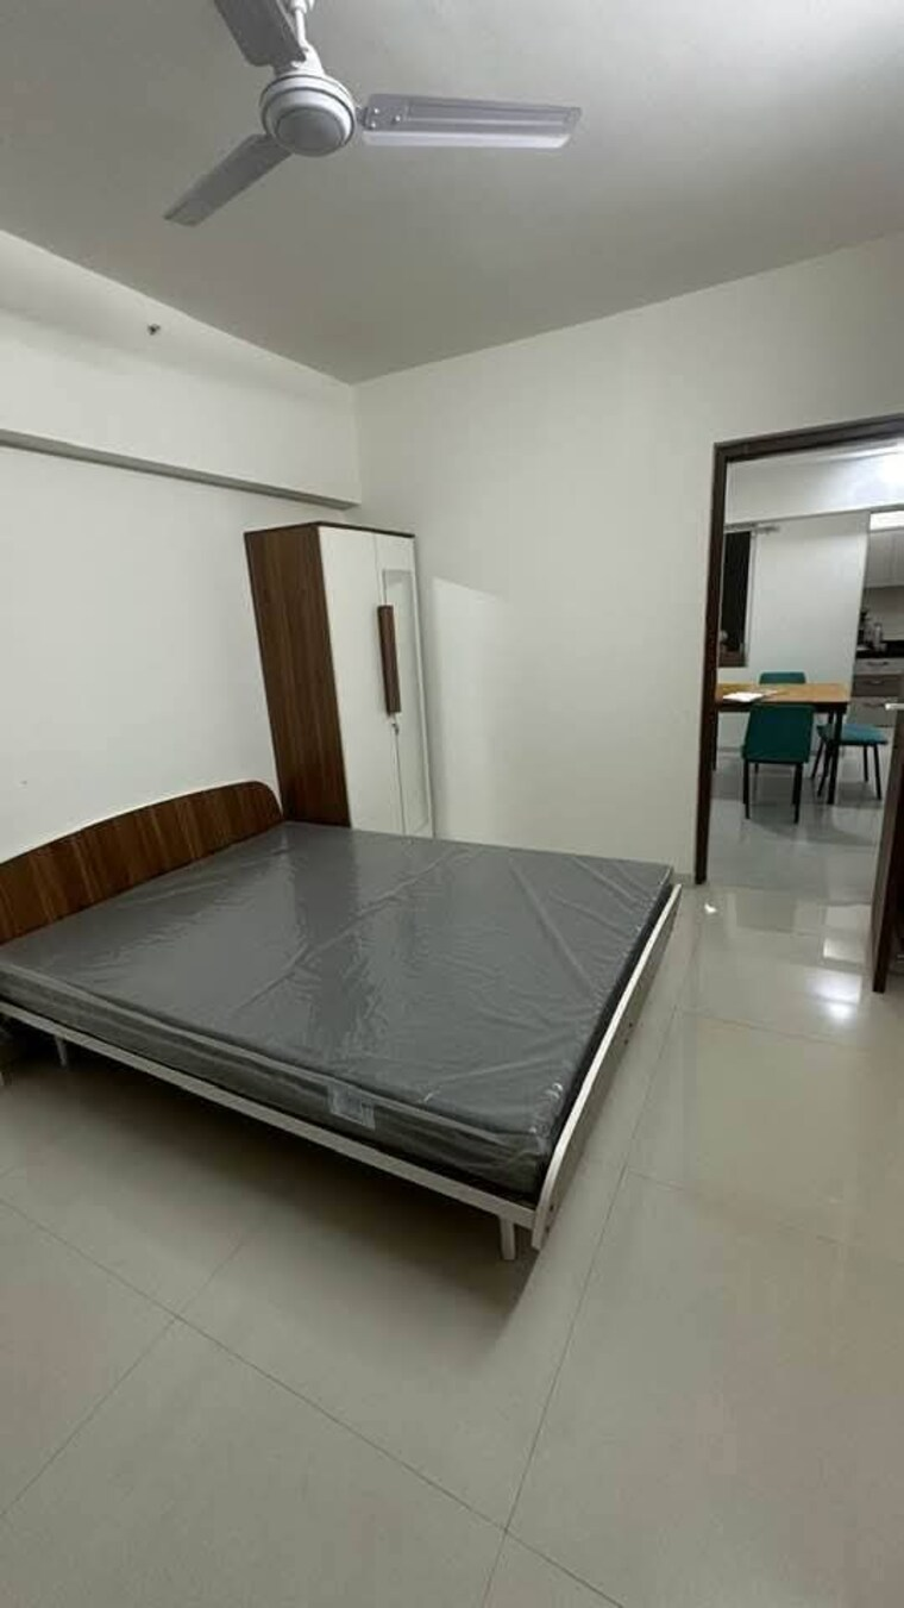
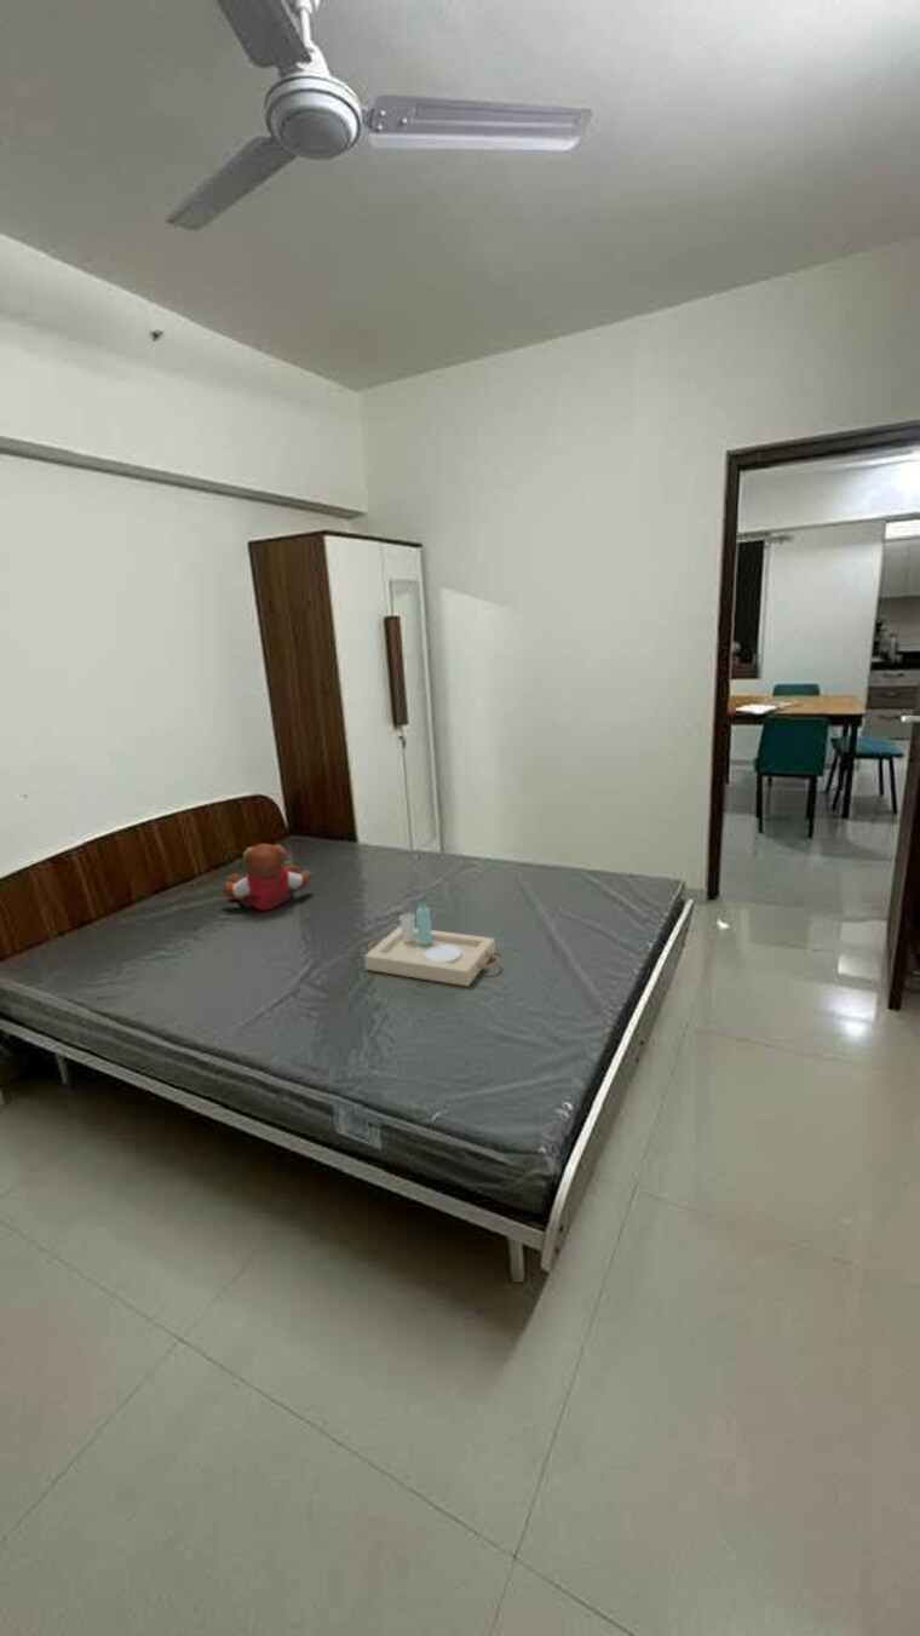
+ serving tray (430, 936)
+ teddy bear (264, 868)
